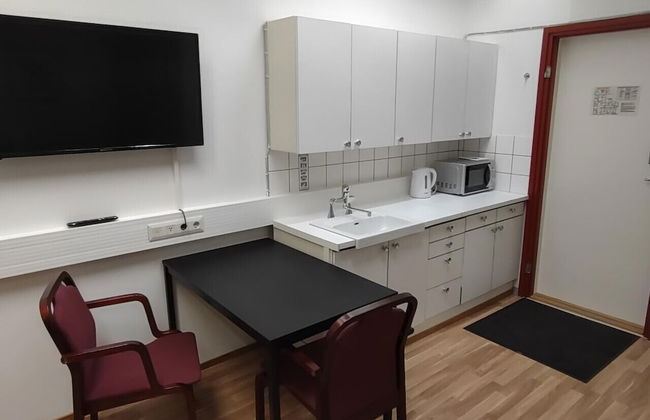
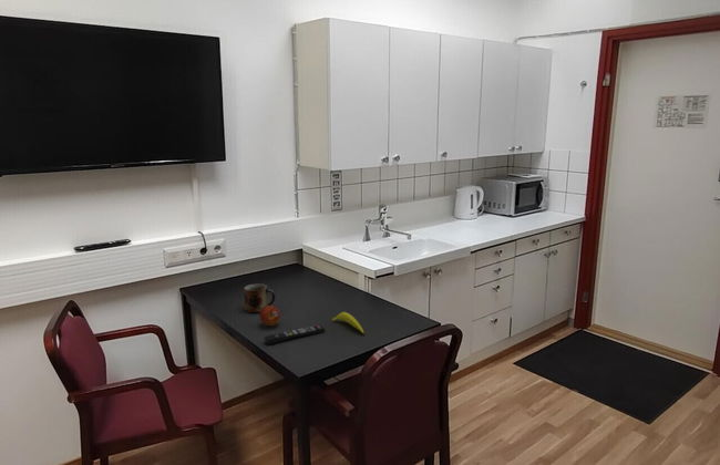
+ banana (349, 321)
+ remote control (295, 333)
+ mug (258, 297)
+ fruit (270, 316)
